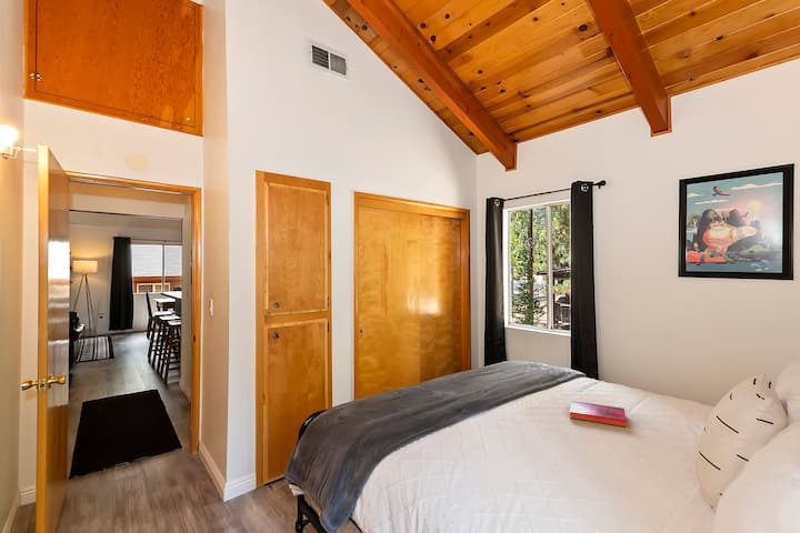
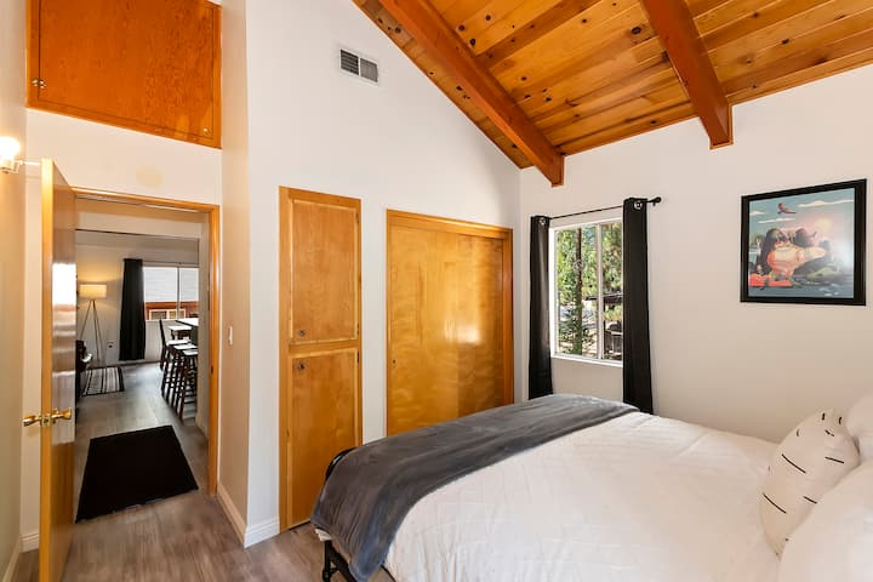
- hardback book (597, 412)
